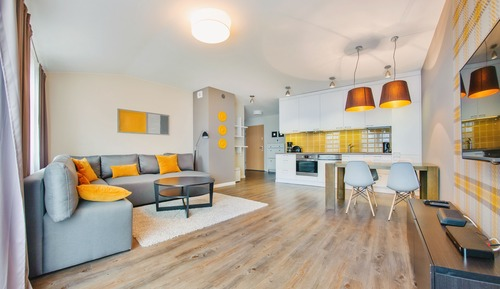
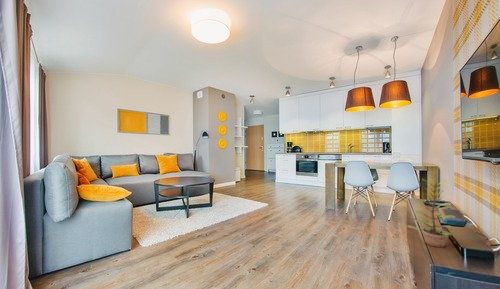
+ plant (430, 210)
